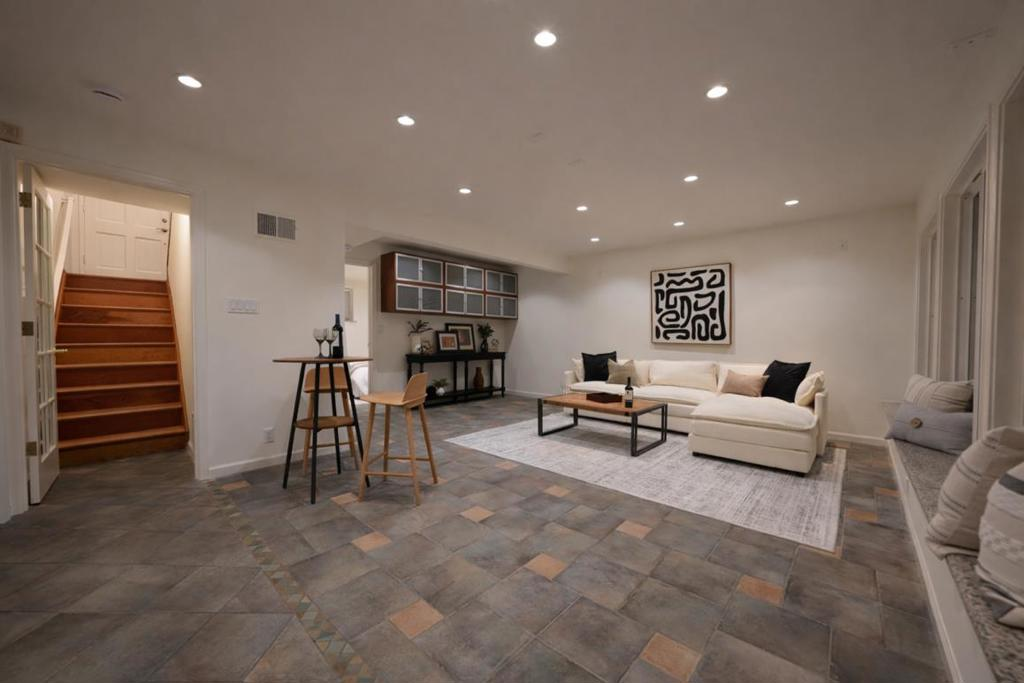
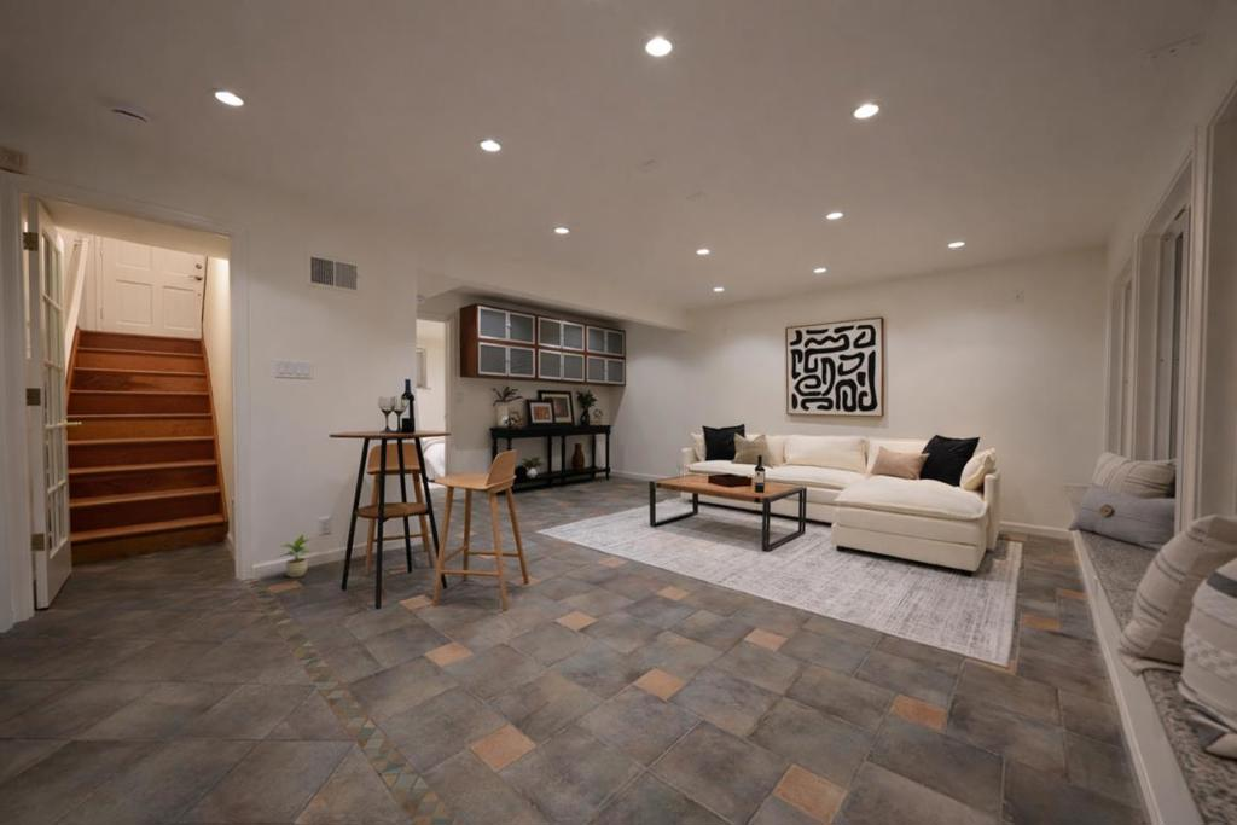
+ potted plant (296, 554)
